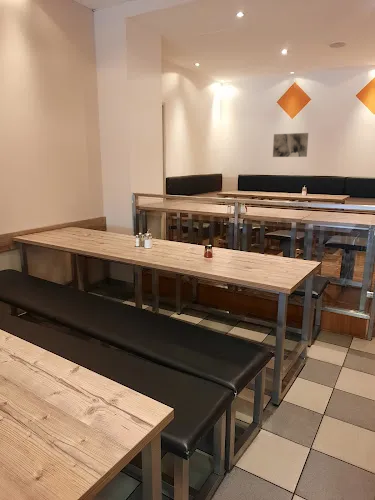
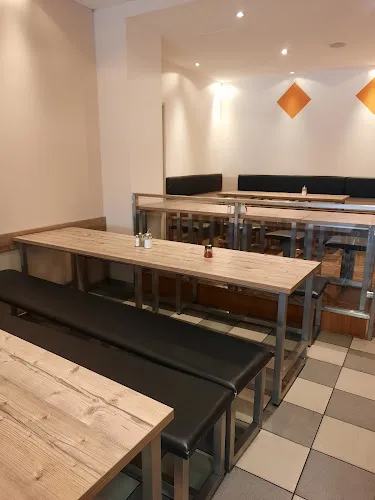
- wall art (290, 145)
